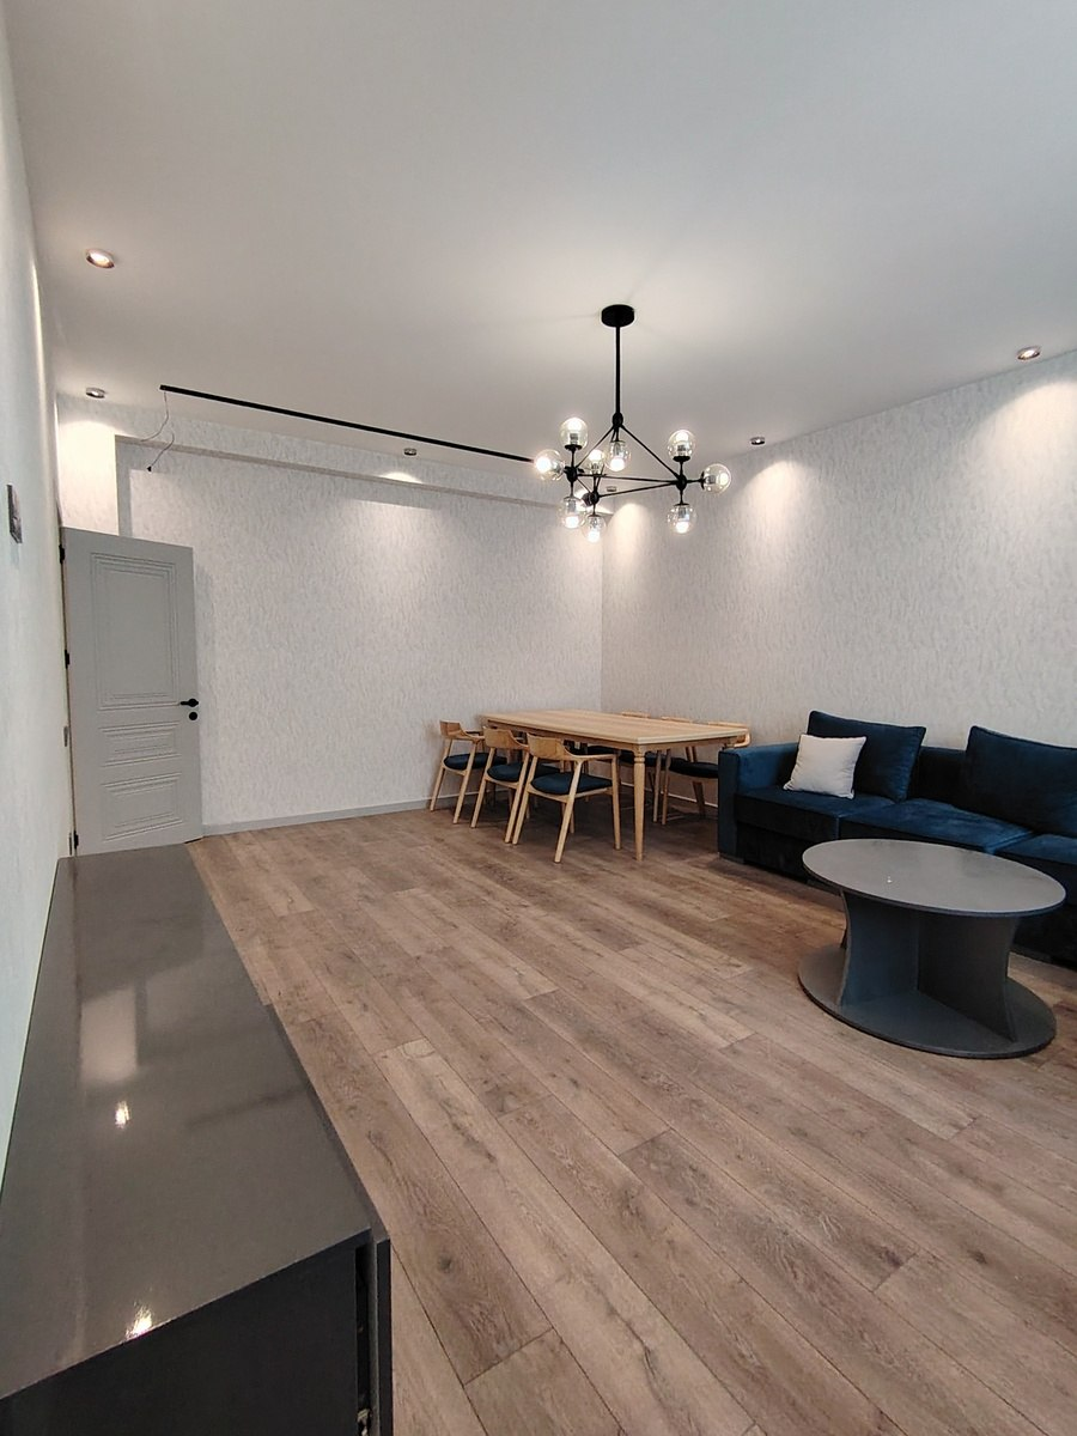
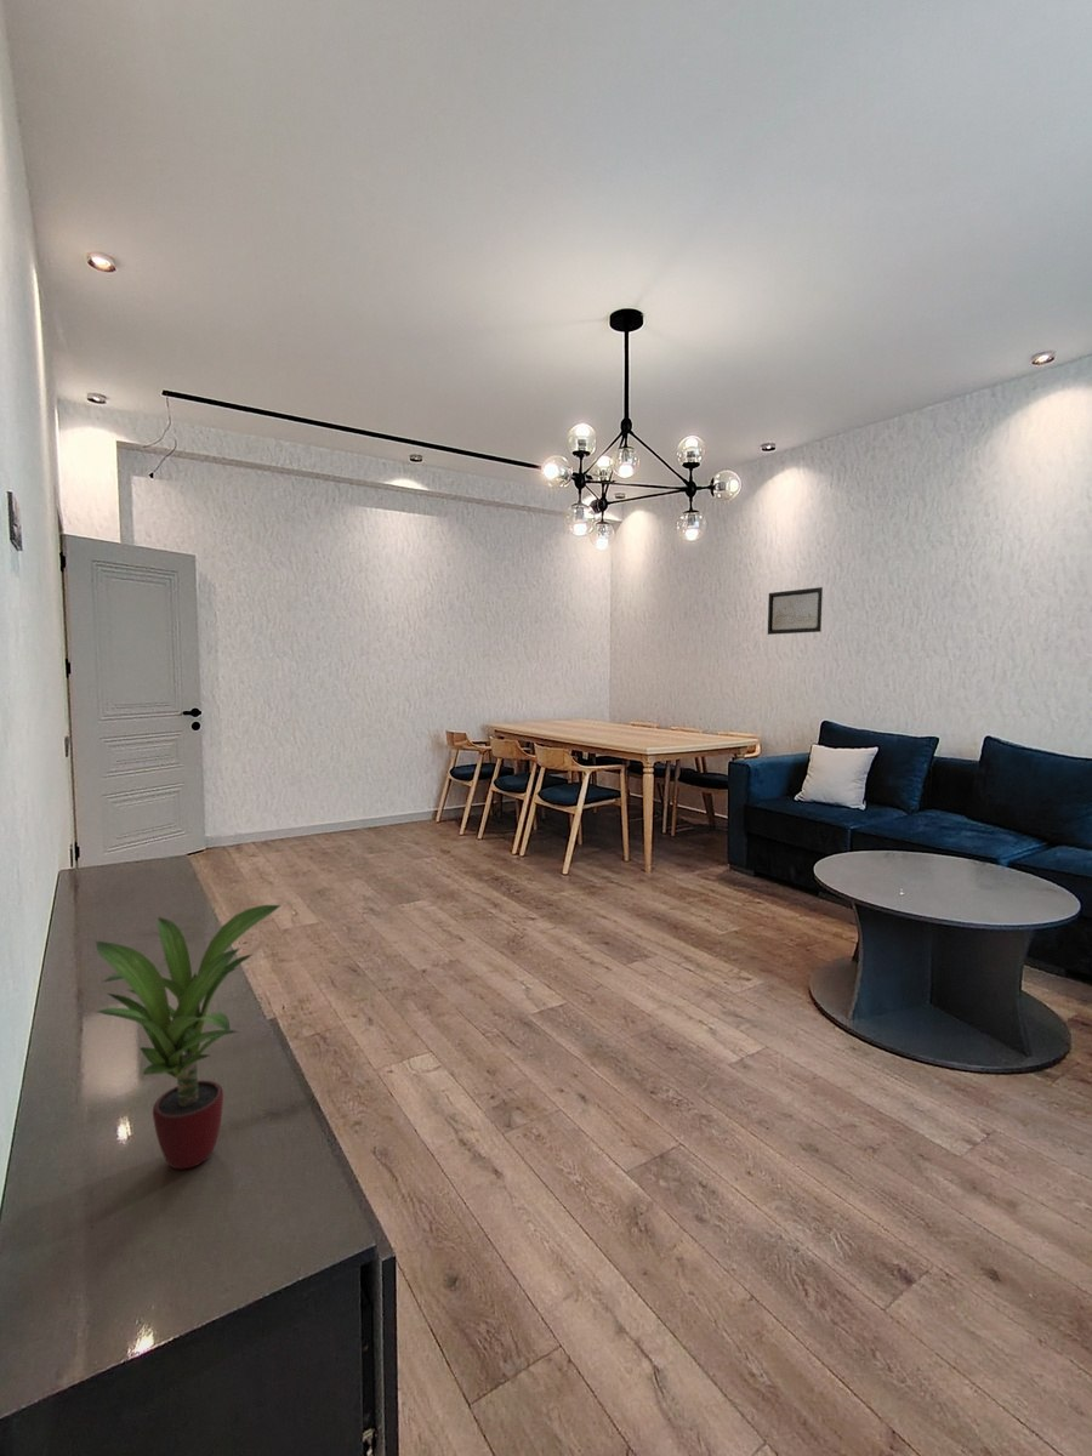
+ wall art (794, 612)
+ potted plant (206, 1042)
